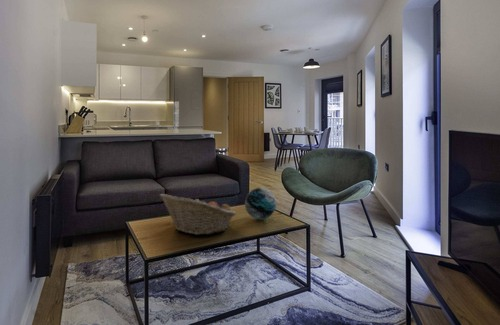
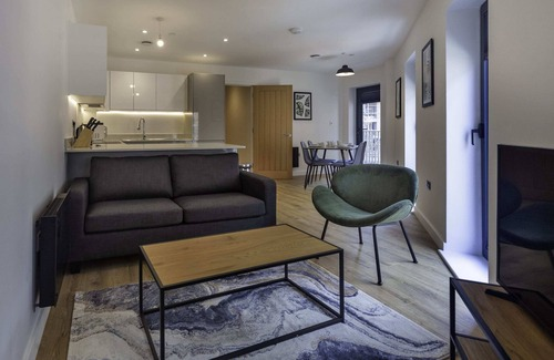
- decorative orb (260, 203)
- fruit basket (197, 210)
